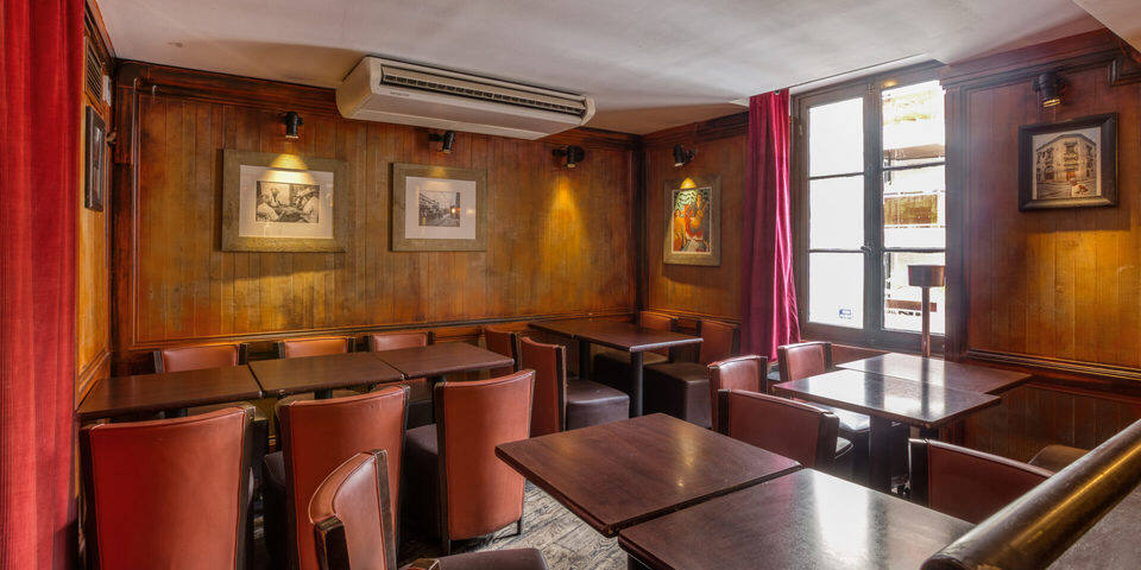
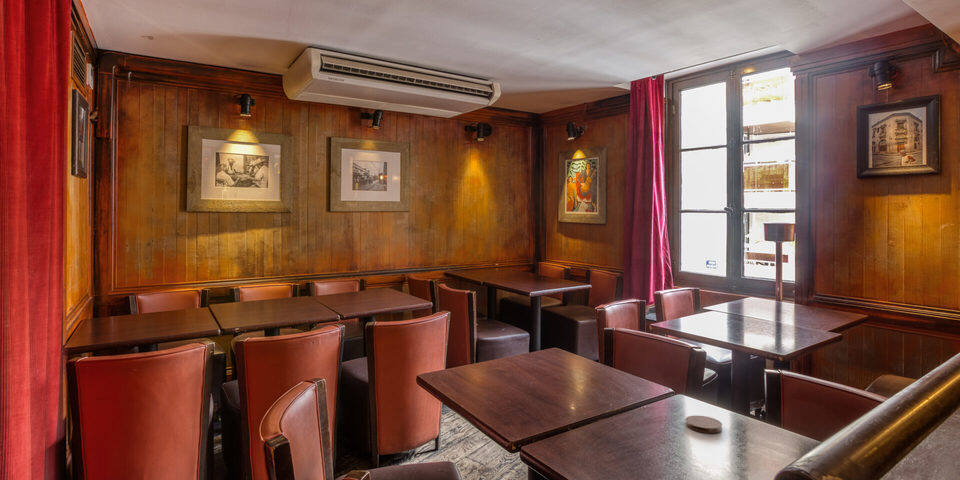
+ coaster (703, 423)
